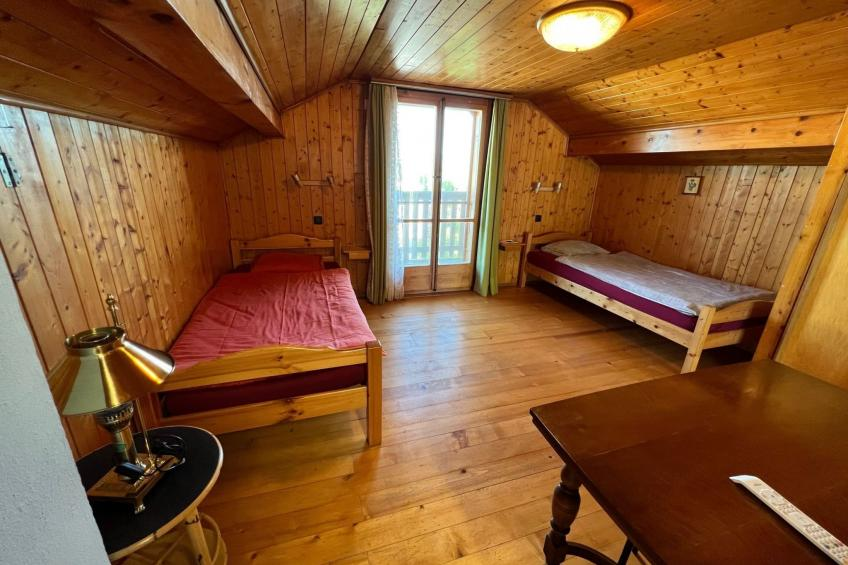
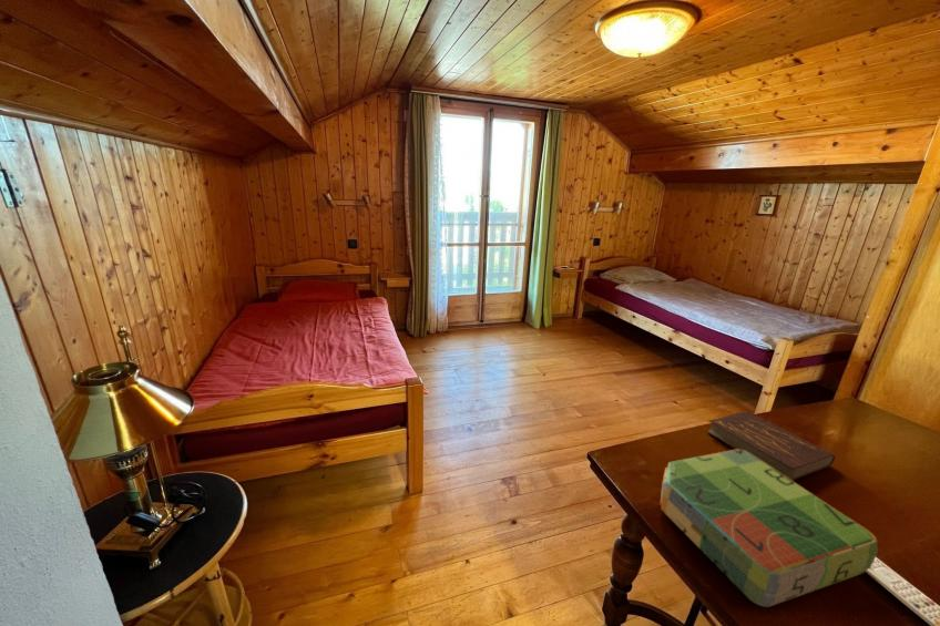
+ book (767, 442)
+ board game (748, 512)
